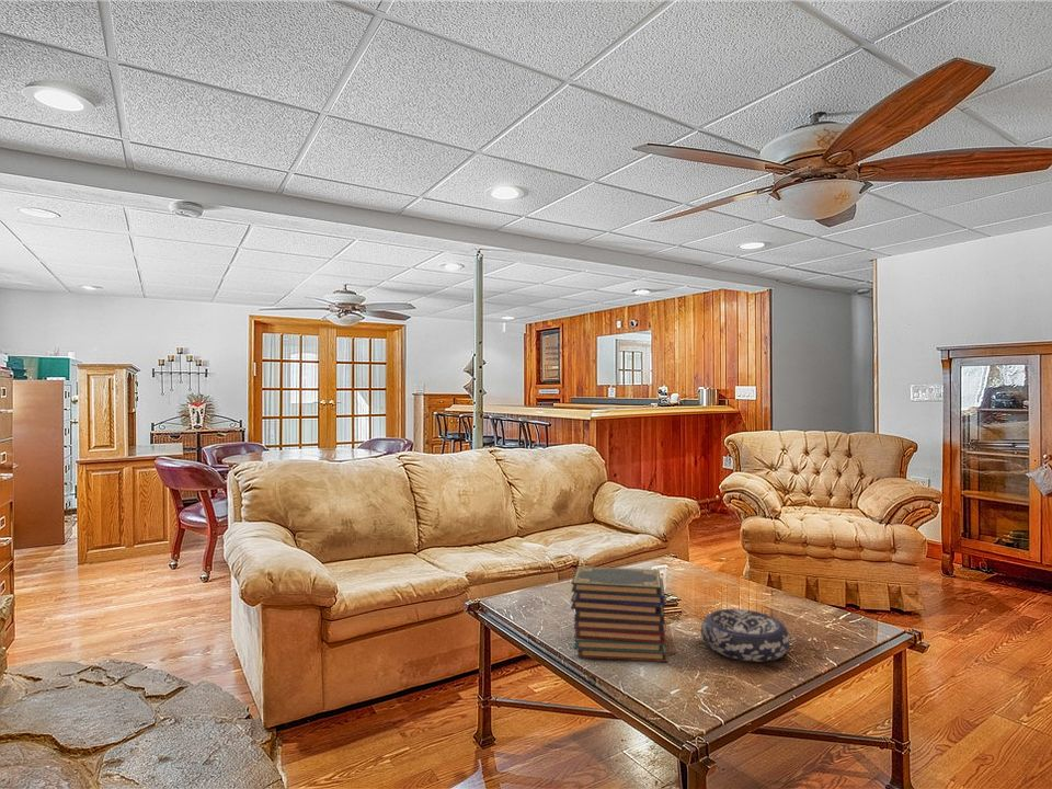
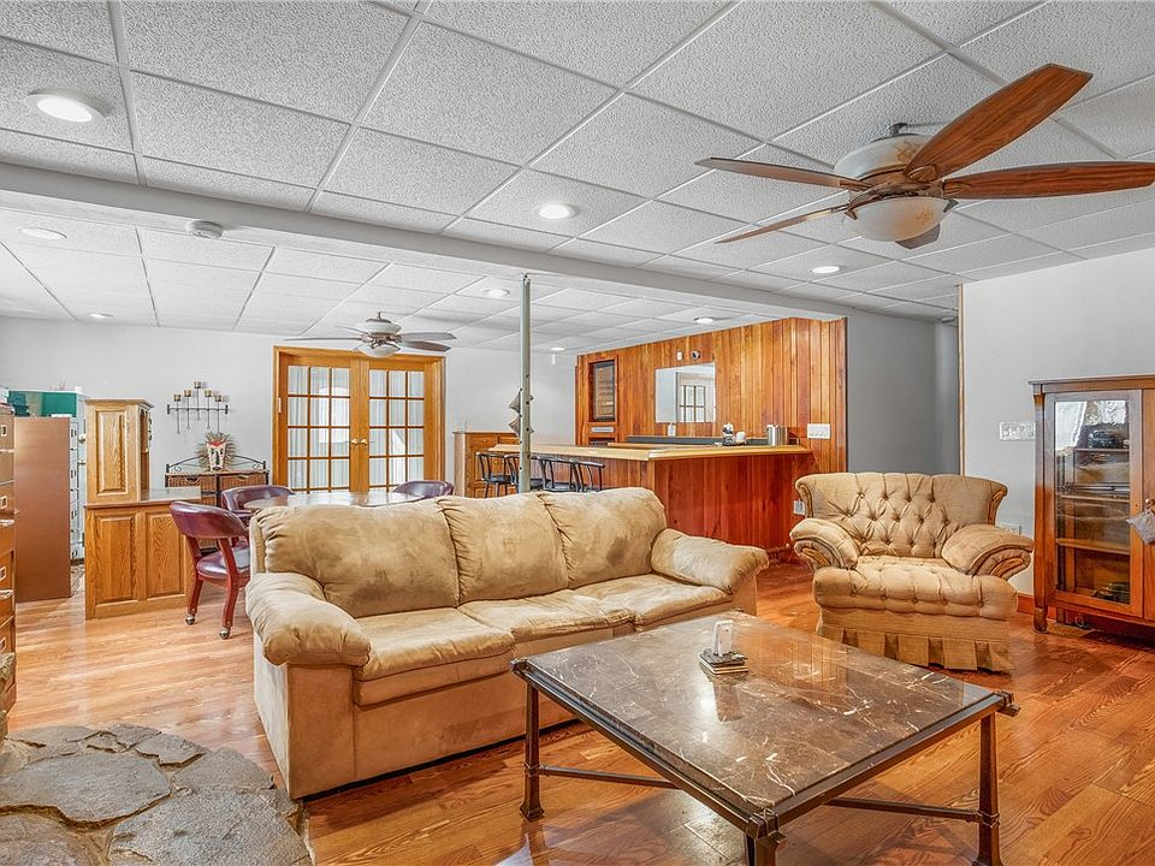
- book stack (618, 611)
- decorative bowl (744, 634)
